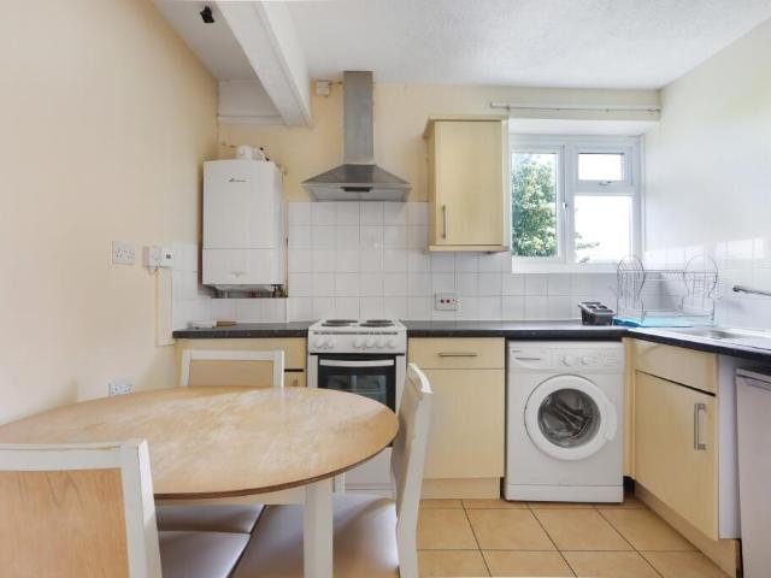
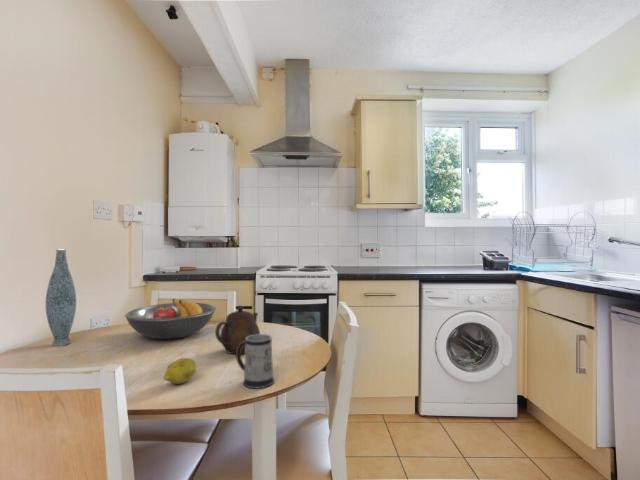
+ mug (253, 358)
+ fruit bowl (172, 319)
+ teapot (238, 328)
+ vase (61, 296)
+ fruit (180, 371)
